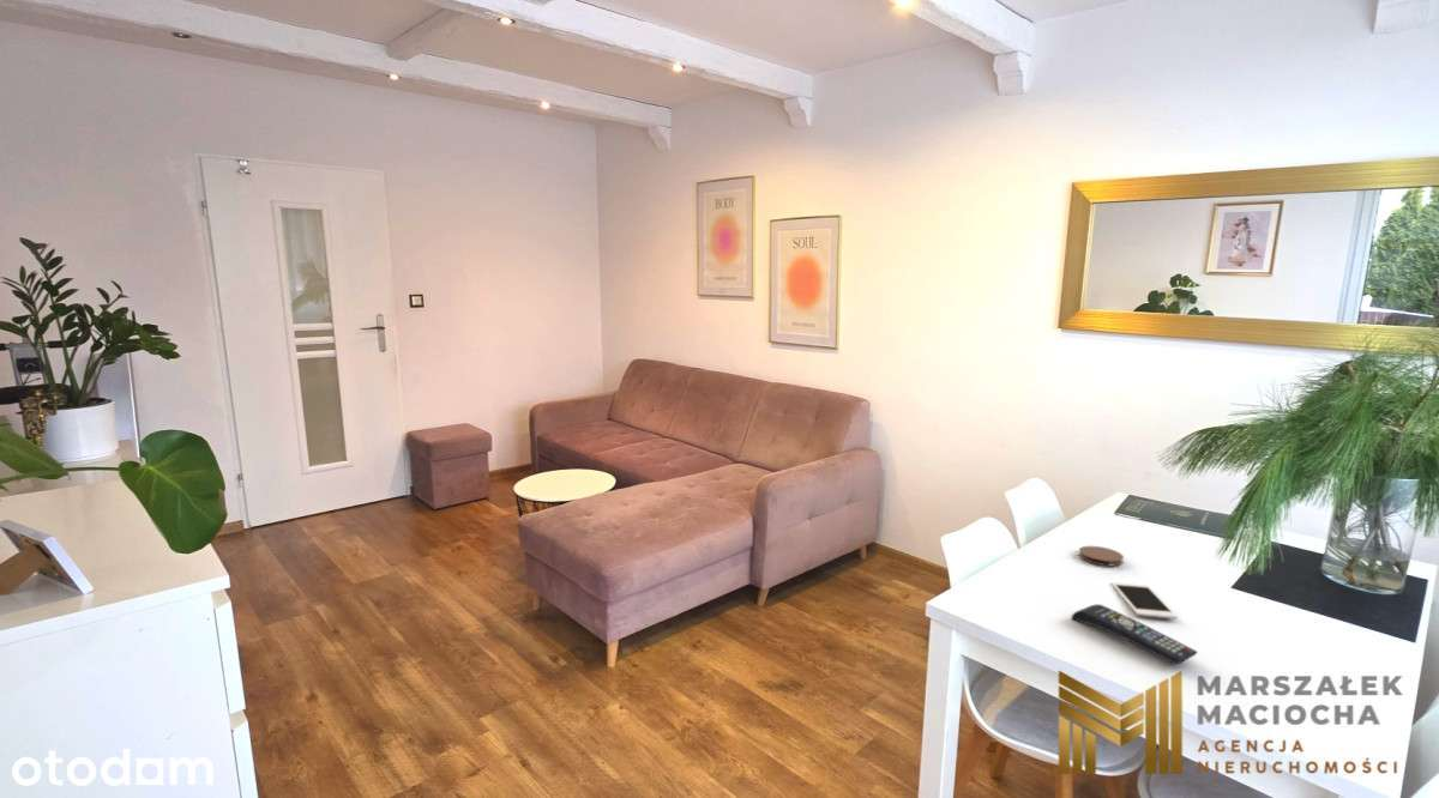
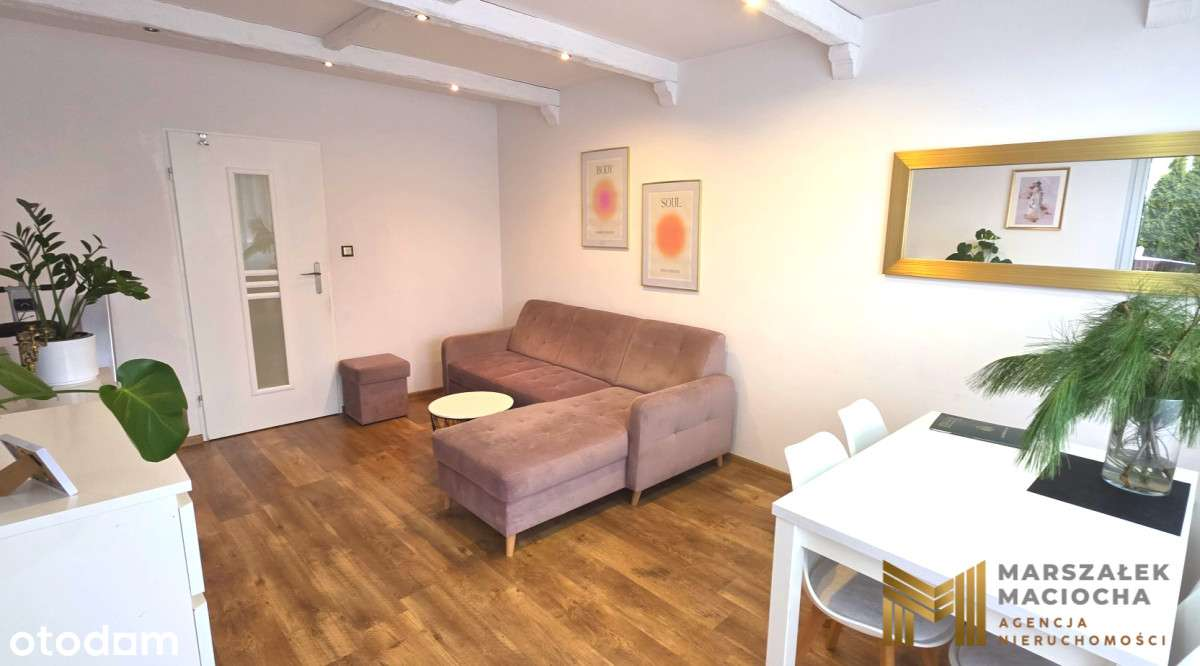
- coaster (1100, 555)
- remote control (1131, 631)
- cell phone (1142, 599)
